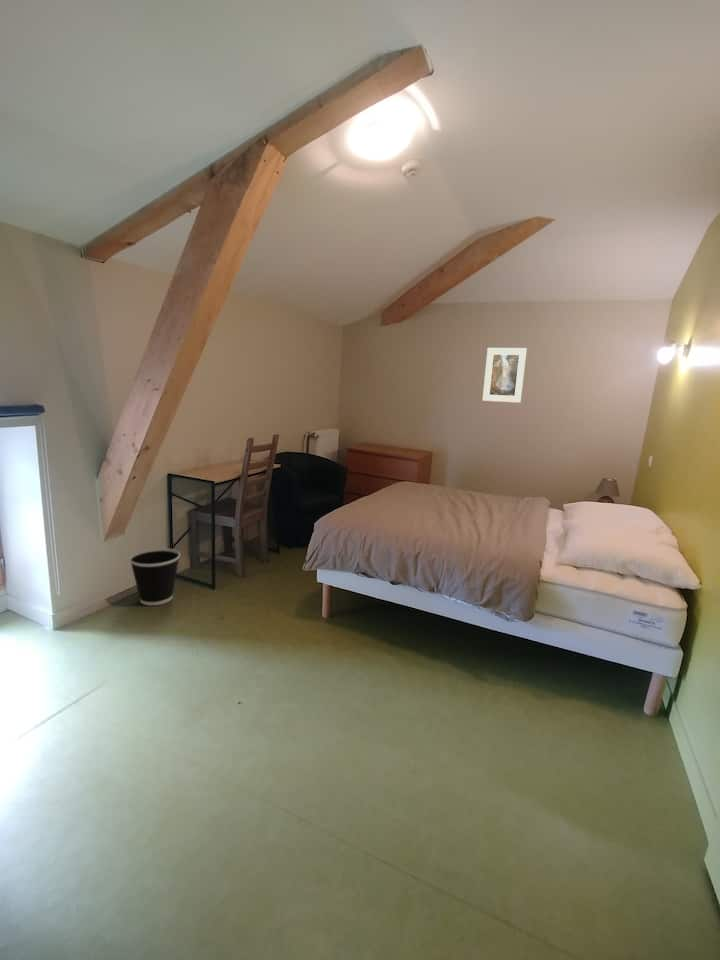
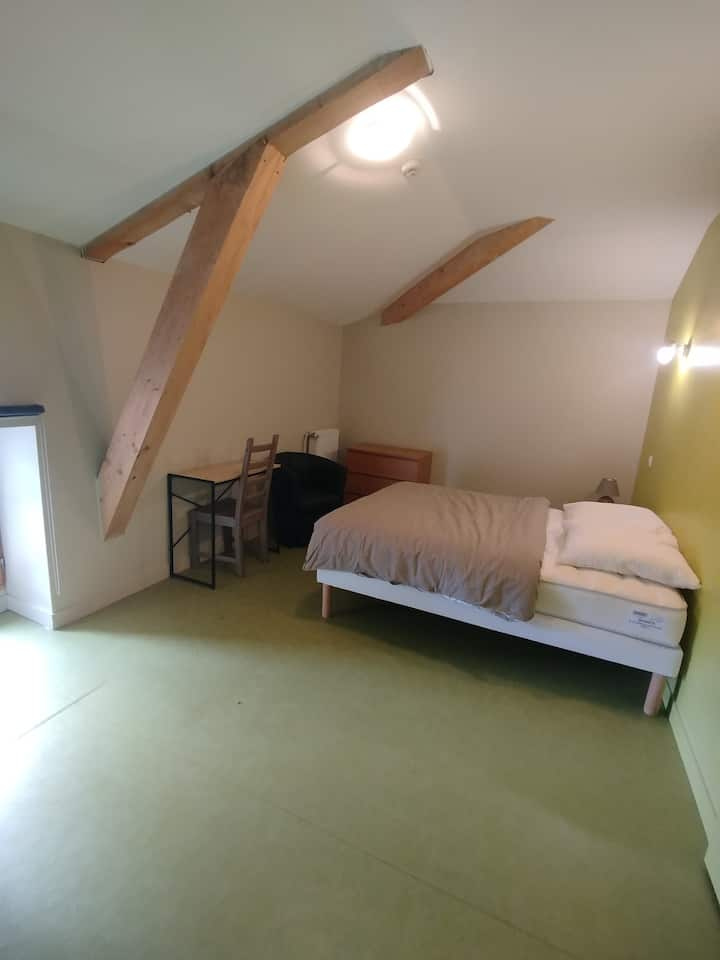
- wastebasket (155, 577)
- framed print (504, 375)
